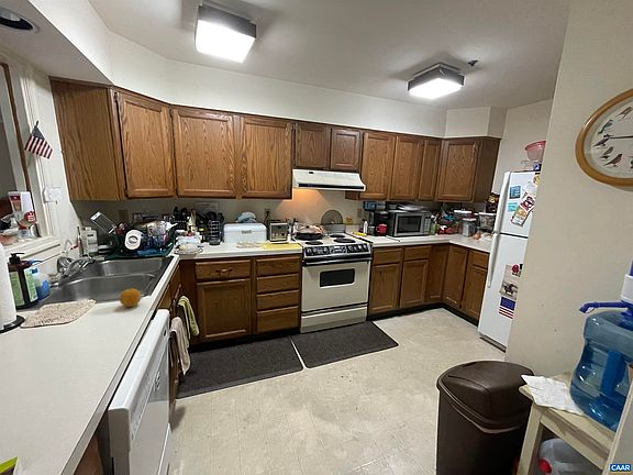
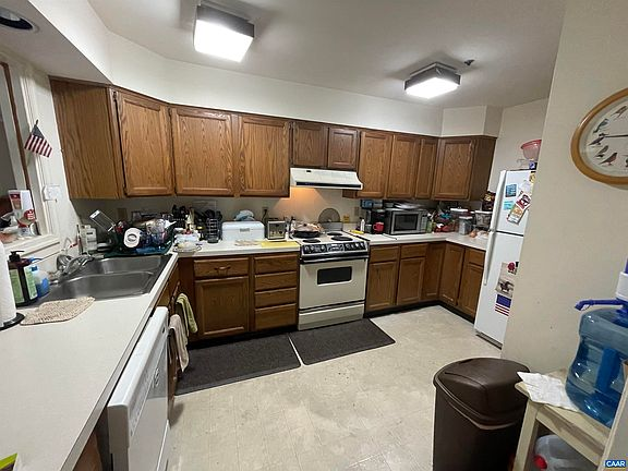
- fruit (130, 297)
